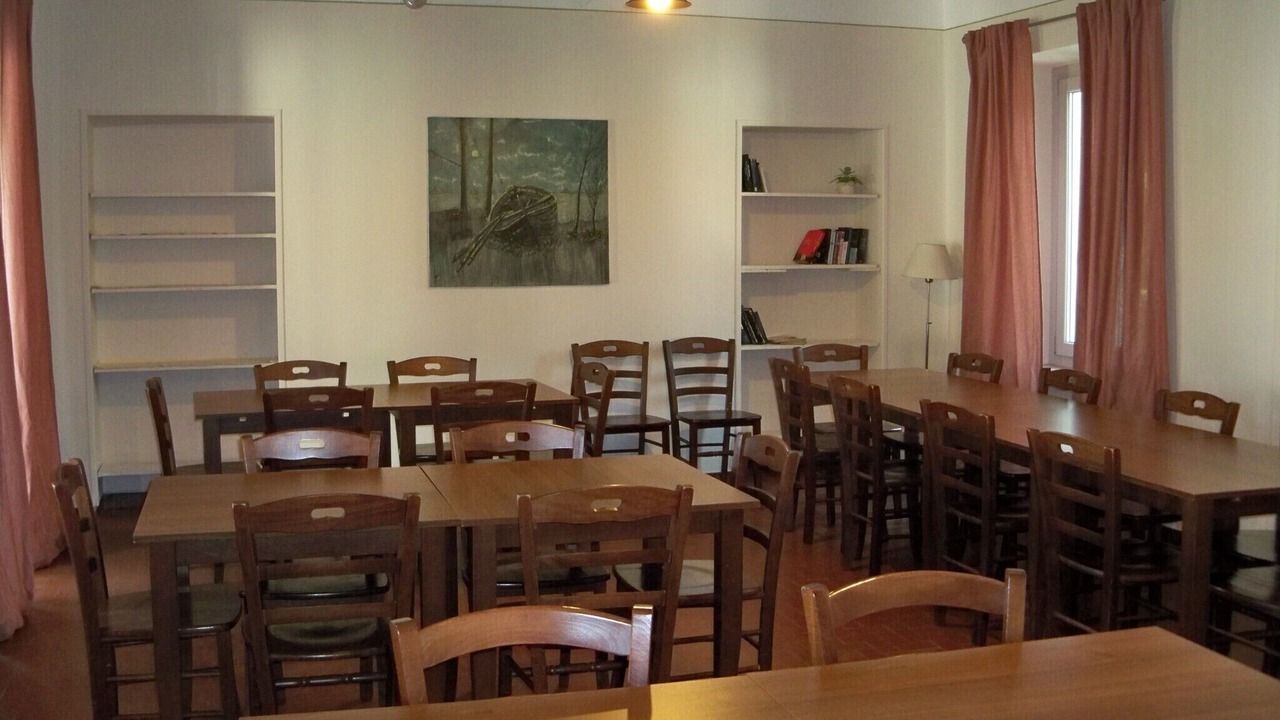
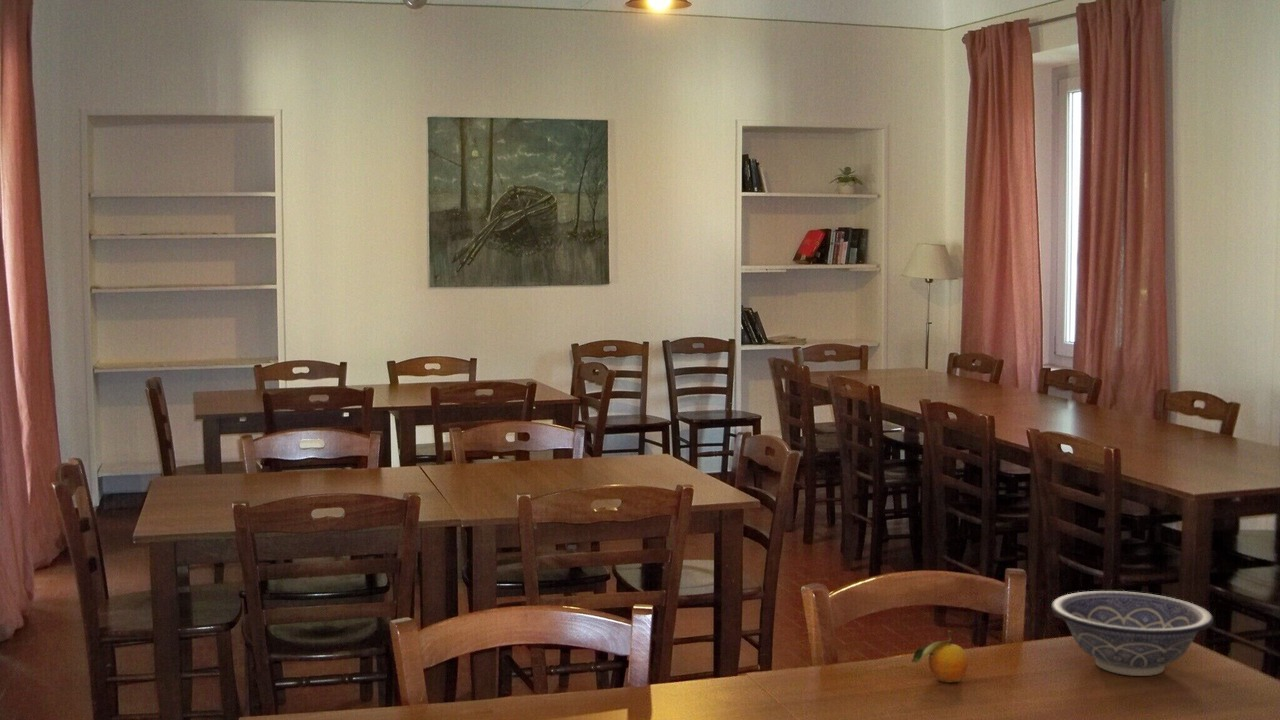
+ fruit (937, 655)
+ decorative bowl (1130, 637)
